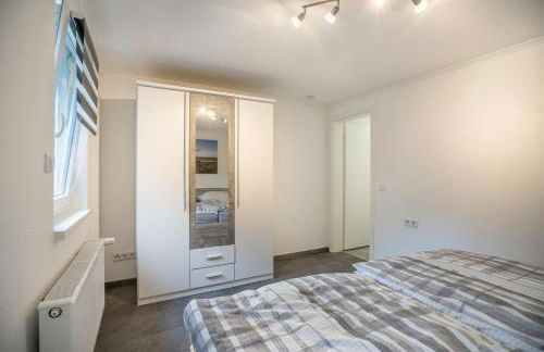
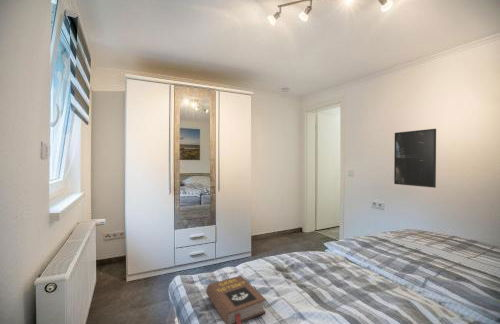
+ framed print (413, 158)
+ book (235, 299)
